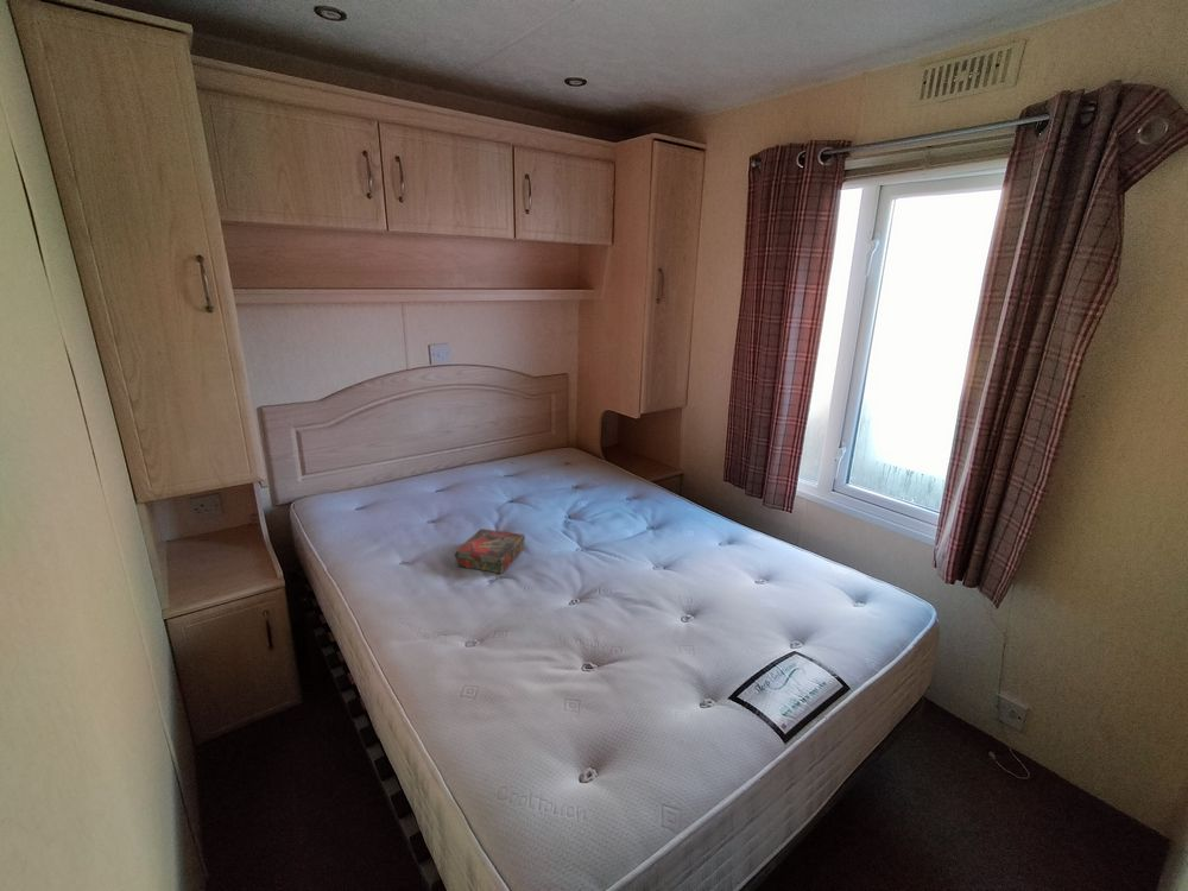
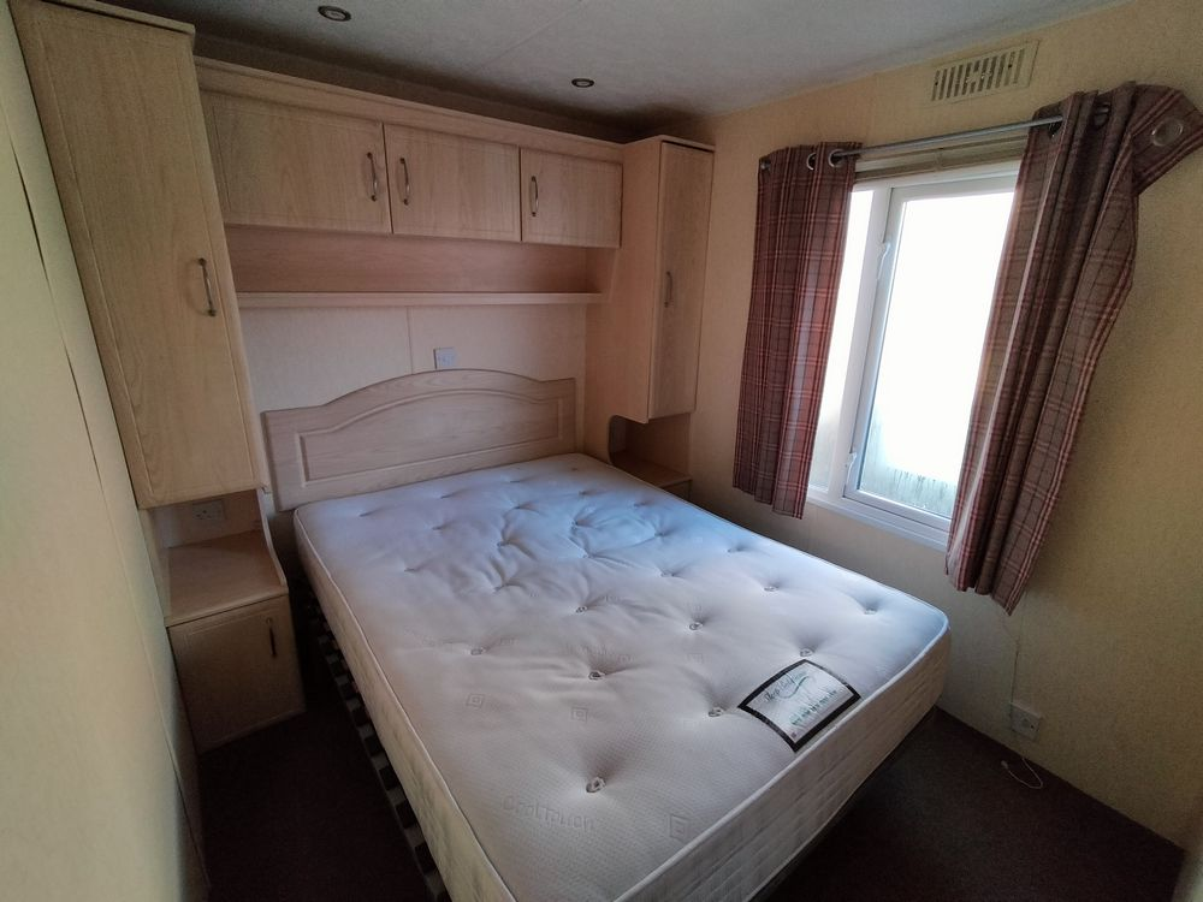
- book (491, 549)
